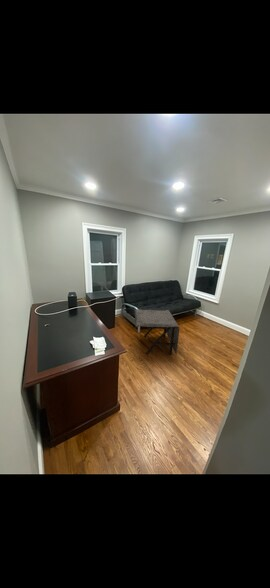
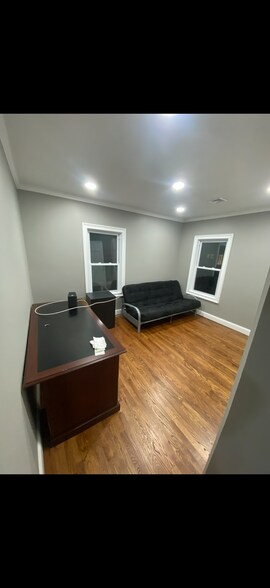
- side table (151, 329)
